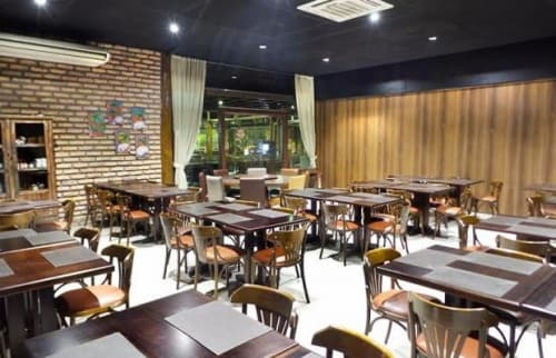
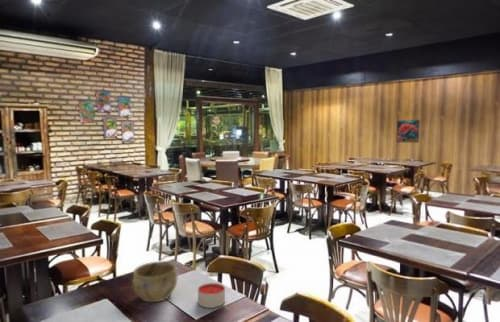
+ ceramic bowl (155, 282)
+ candle (211, 294)
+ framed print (407, 131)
